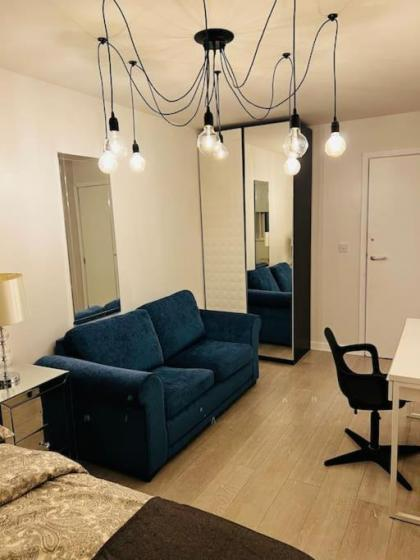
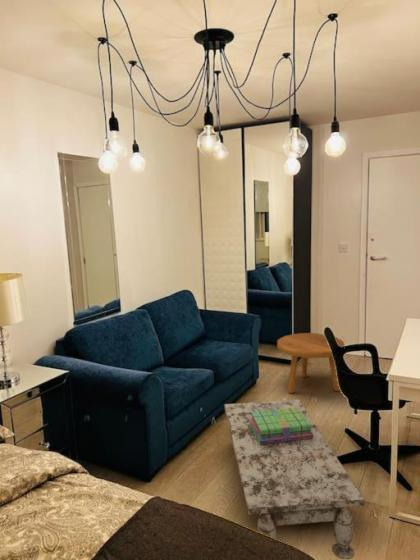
+ stack of books (279, 424)
+ coffee table (280, 464)
+ footstool (307, 363)
